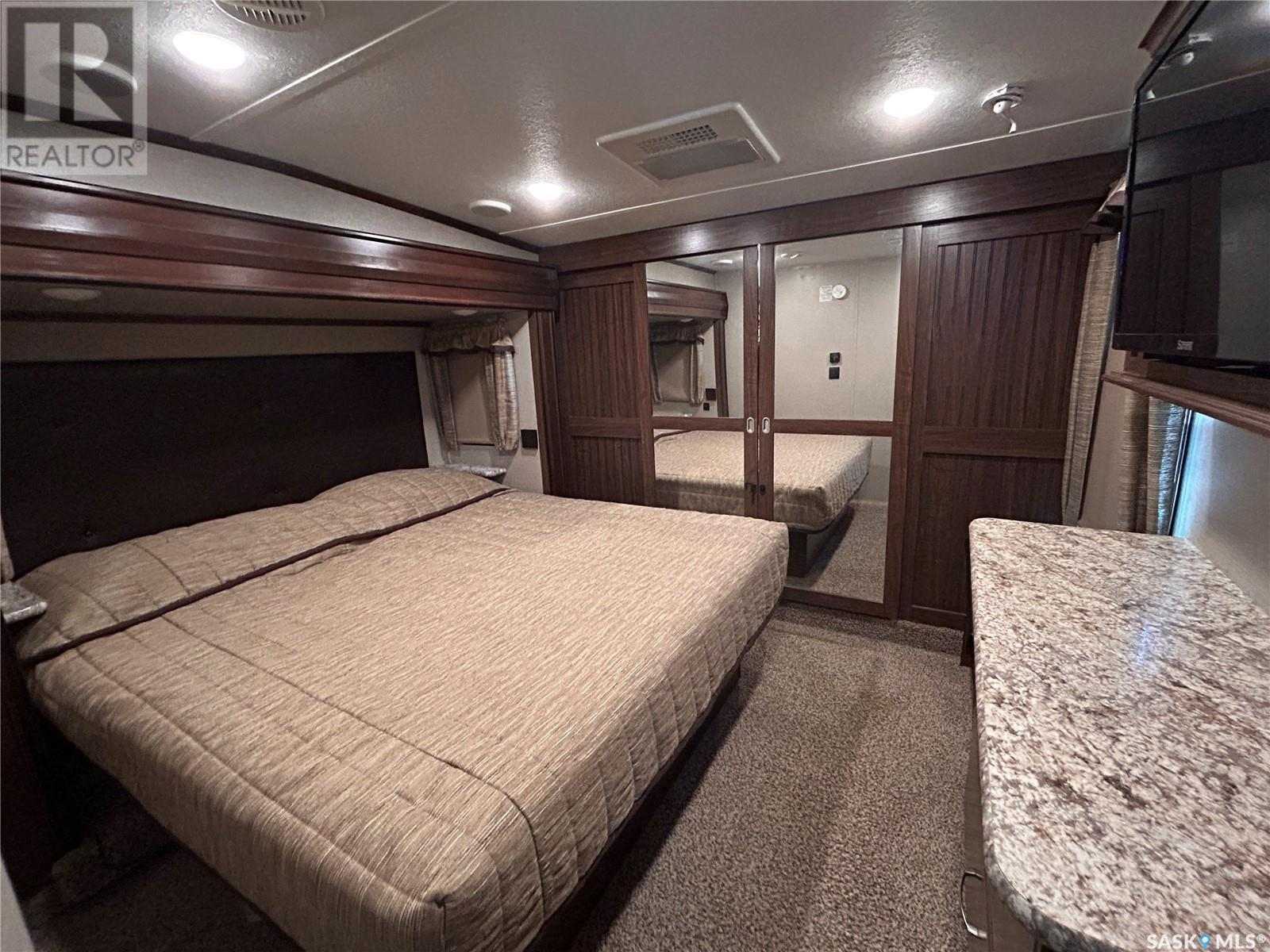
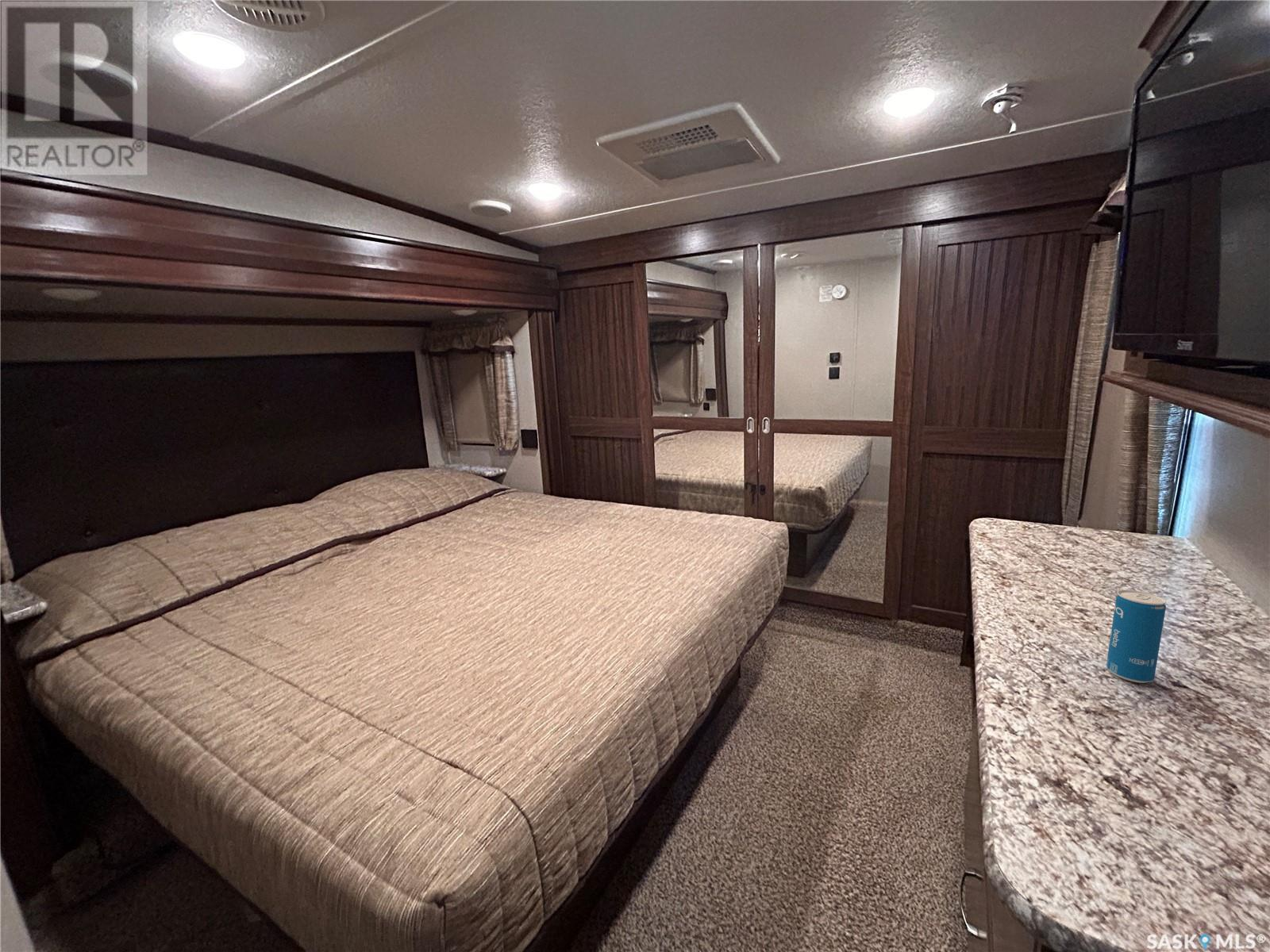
+ beverage can (1135, 636)
